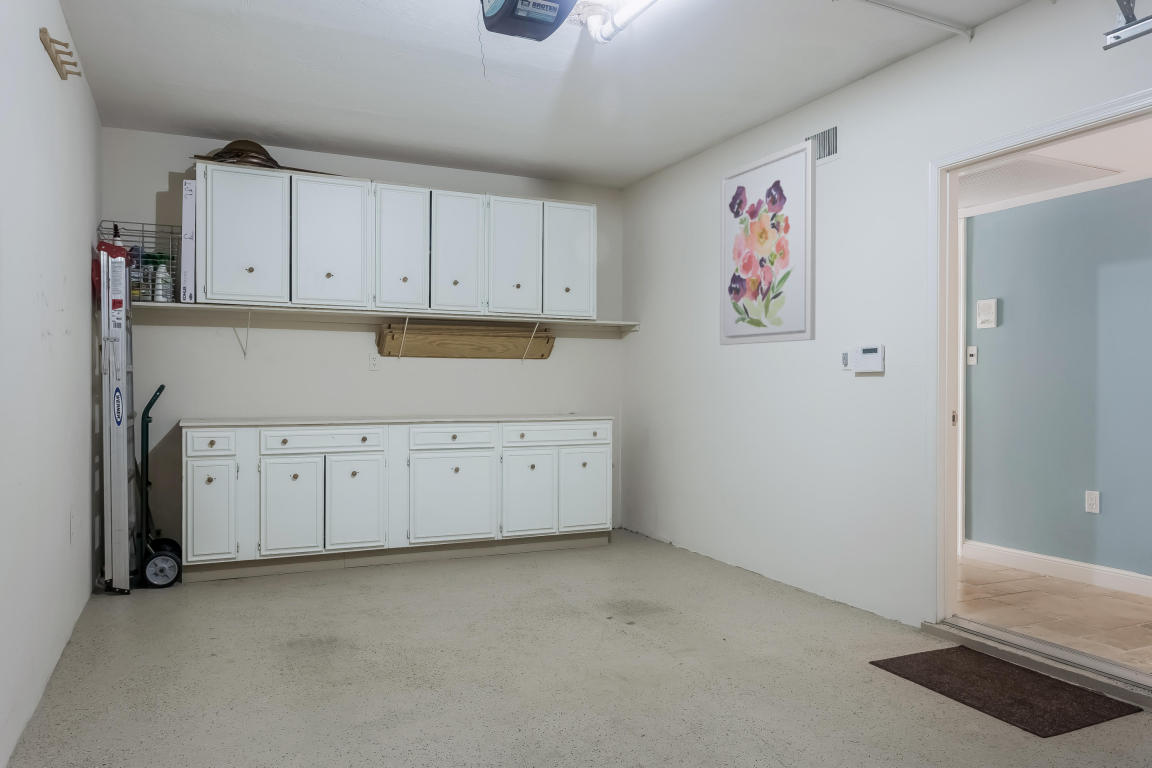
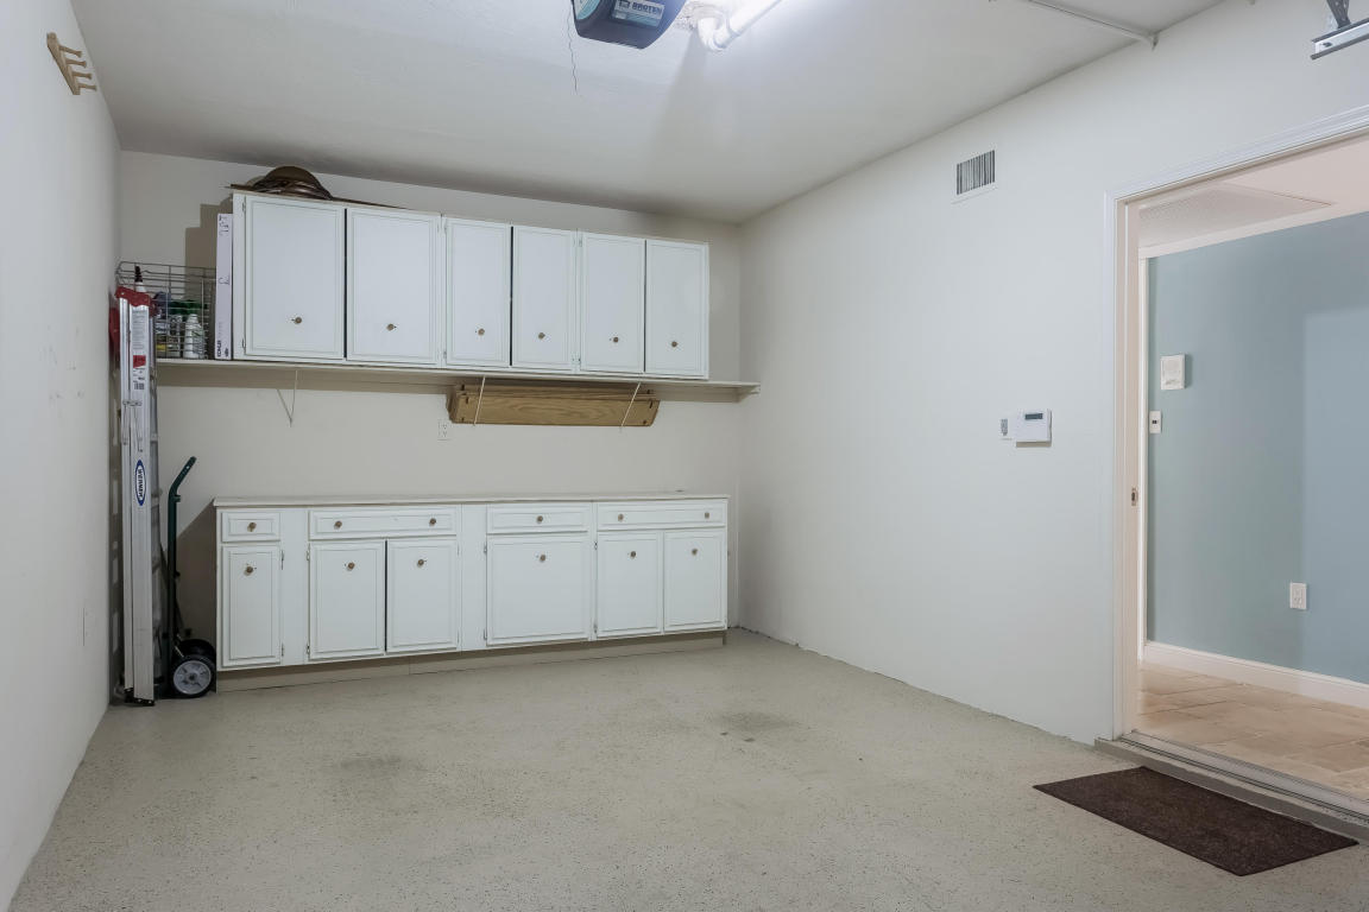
- wall art (764, 250)
